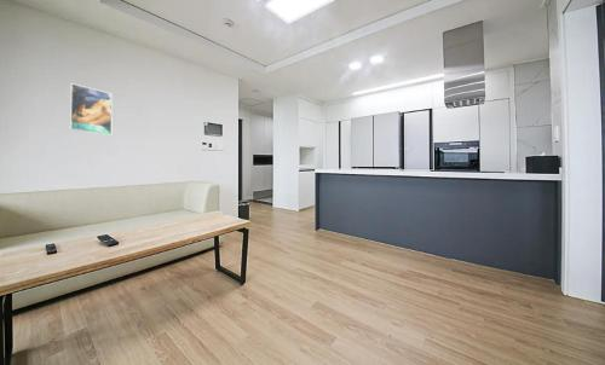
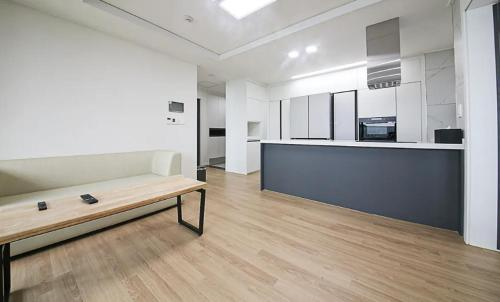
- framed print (92, 110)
